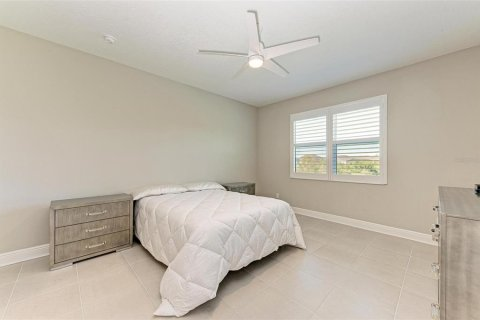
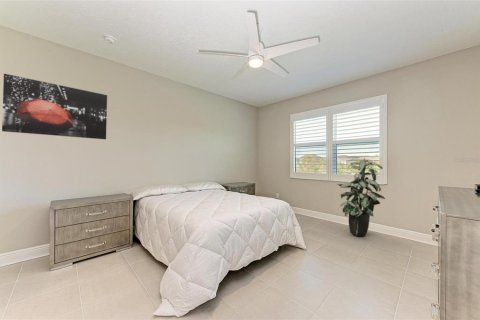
+ wall art (61, 110)
+ indoor plant (358, 194)
